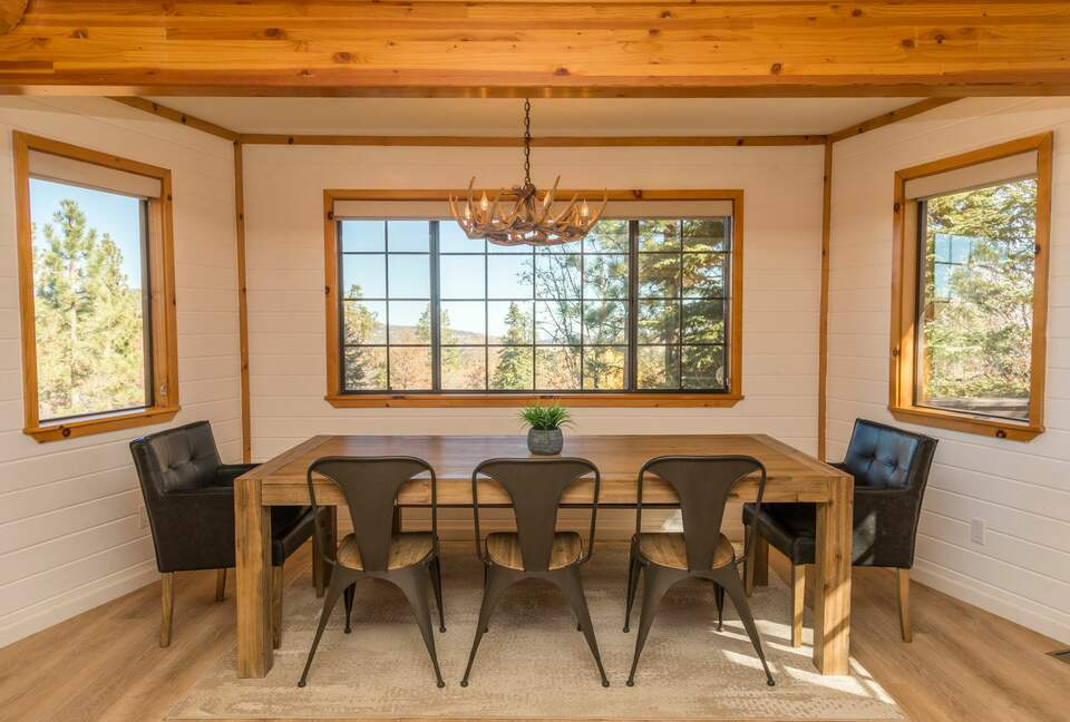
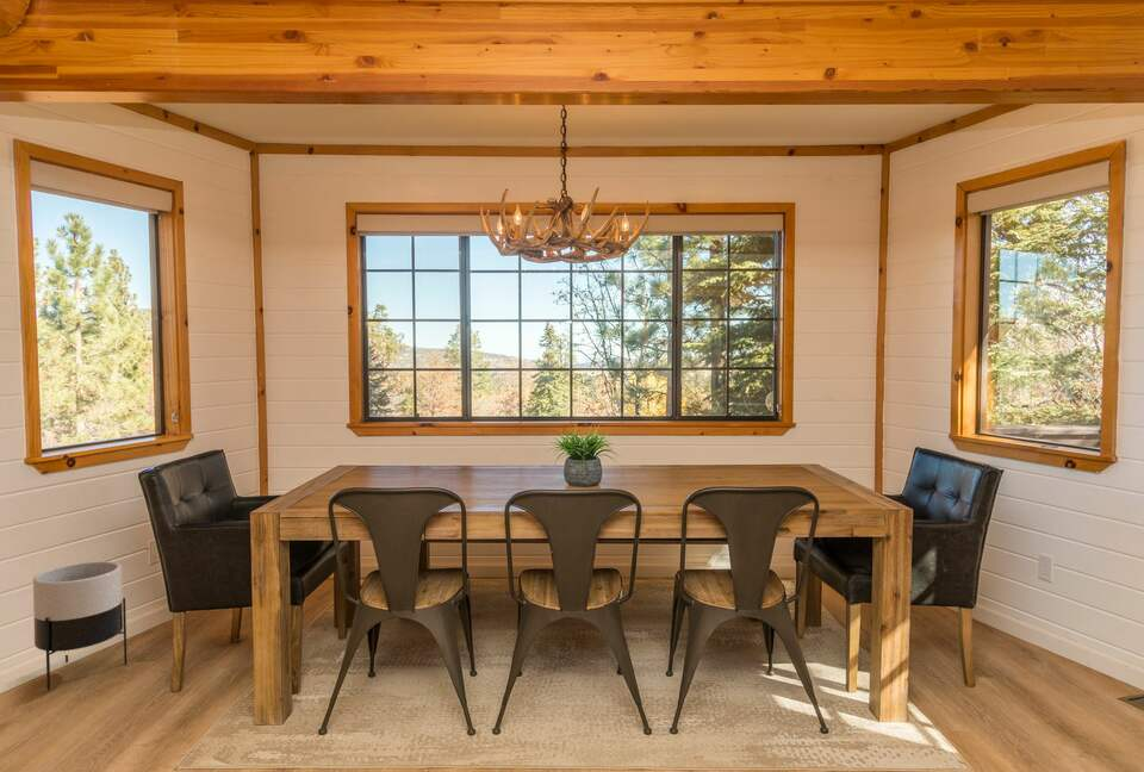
+ planter (77, 622)
